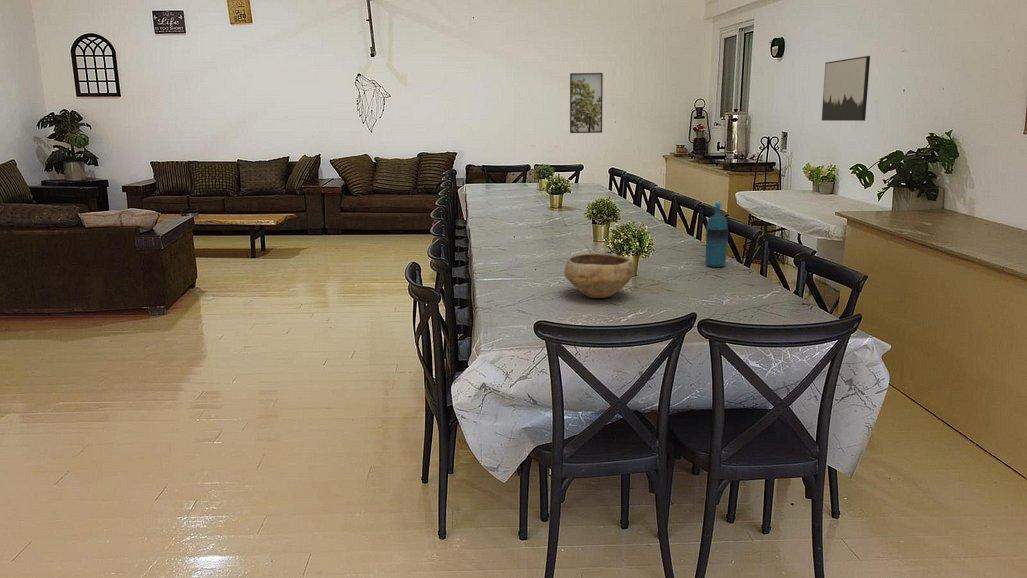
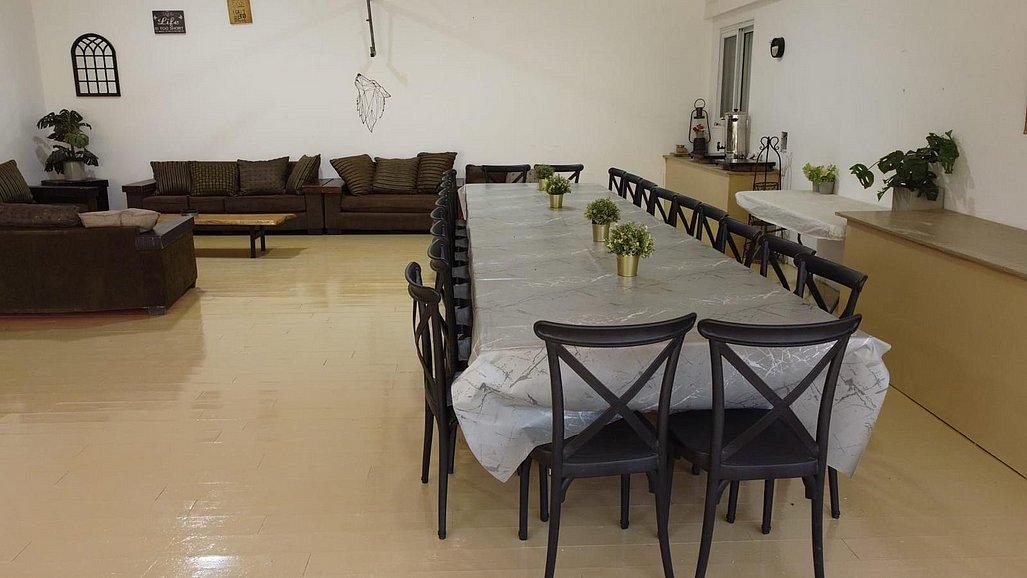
- wall art (844, 90)
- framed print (586, 103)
- bowl (598, 277)
- water bottle (716, 234)
